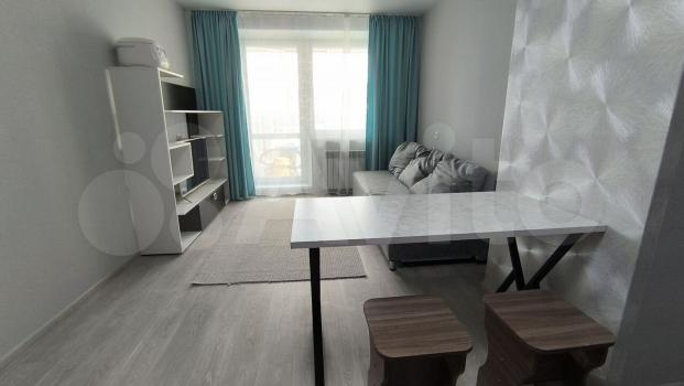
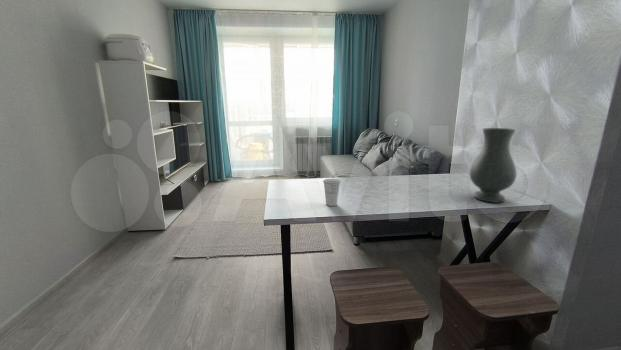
+ cup (331, 192)
+ vase (493, 164)
